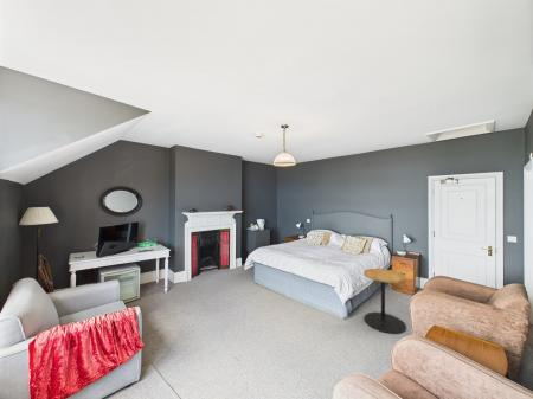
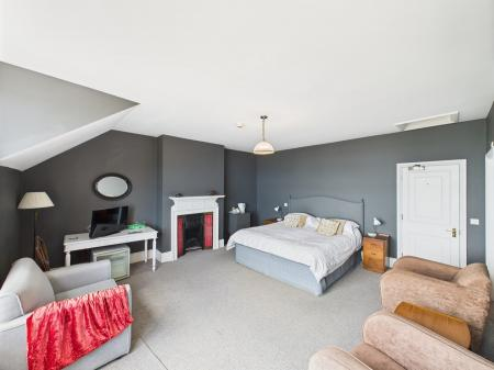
- side table (384, 298)
